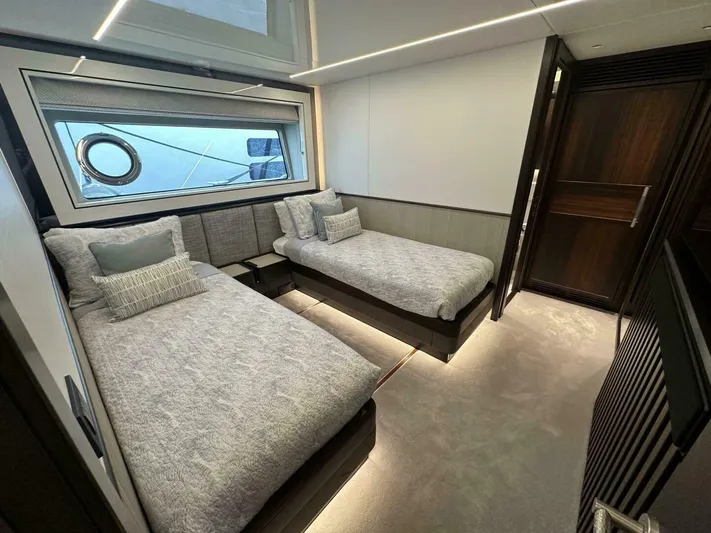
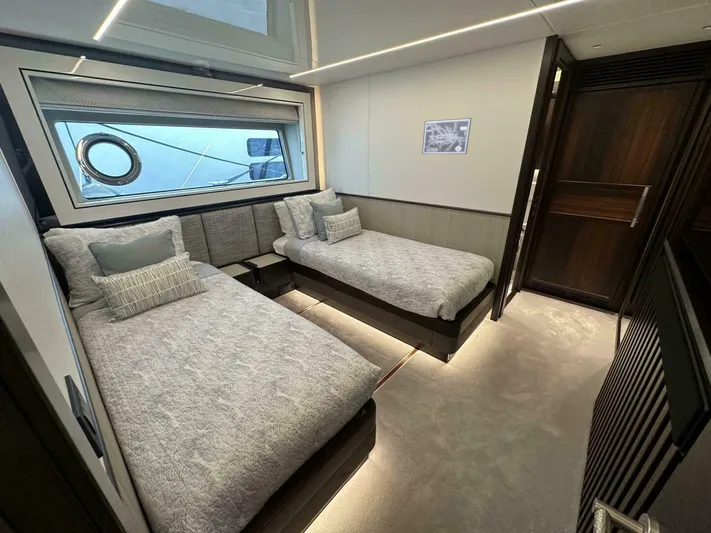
+ wall art (445, 137)
